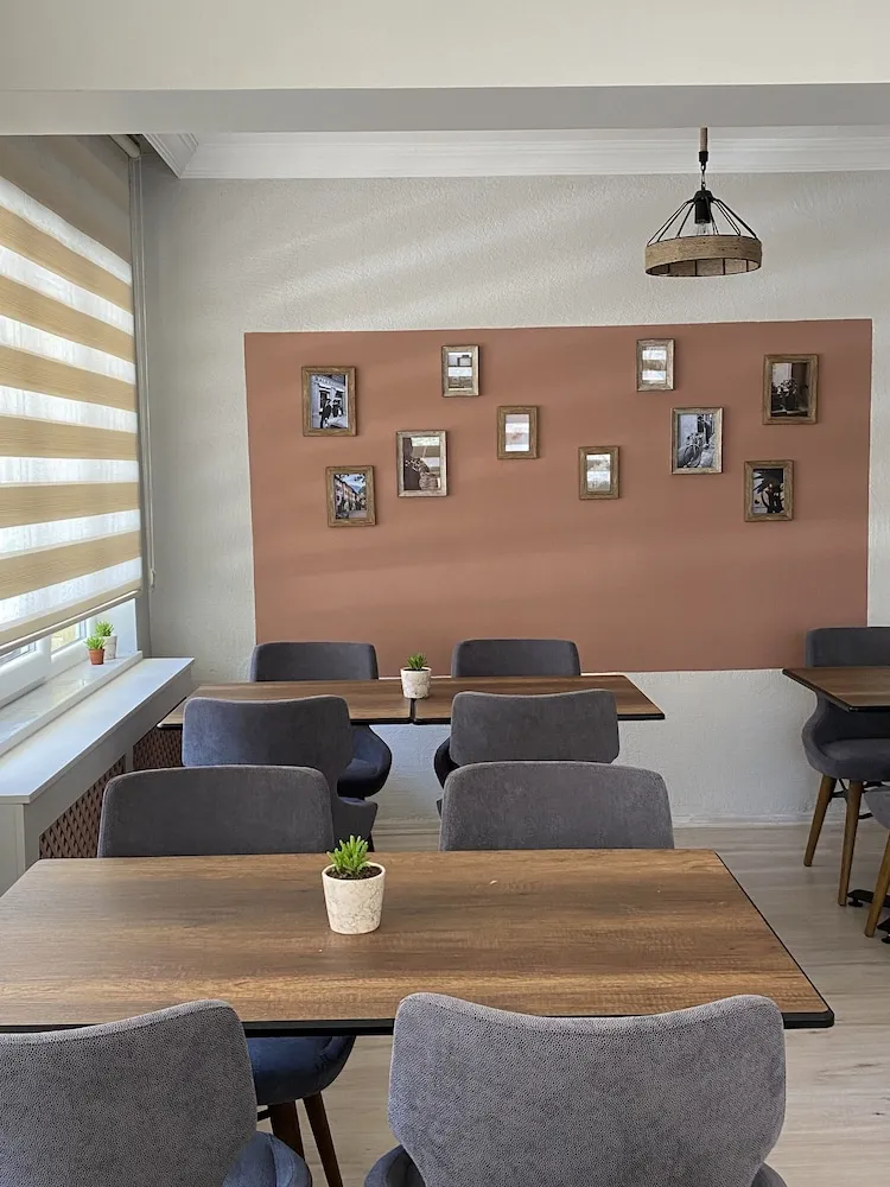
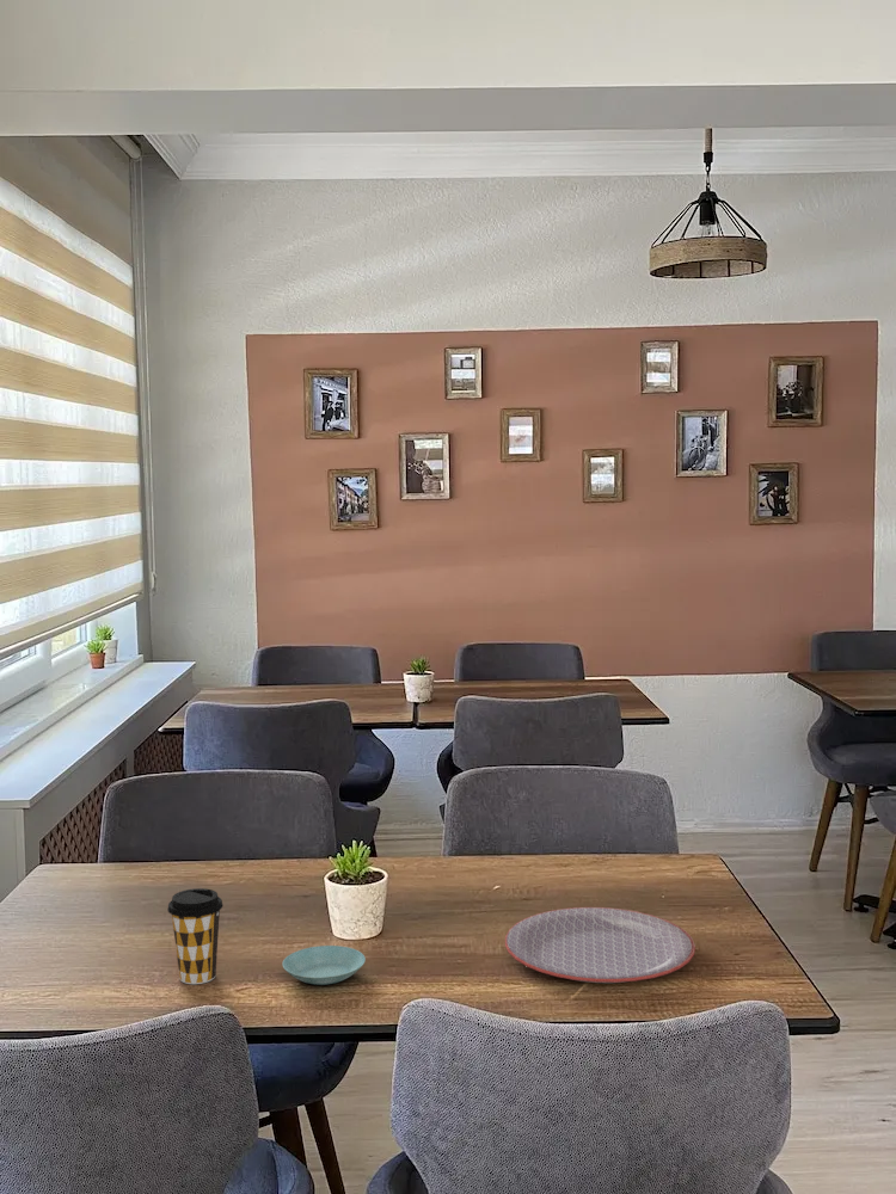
+ saucer (324, 967)
+ coffee cup (196, 936)
+ plate (599, 947)
